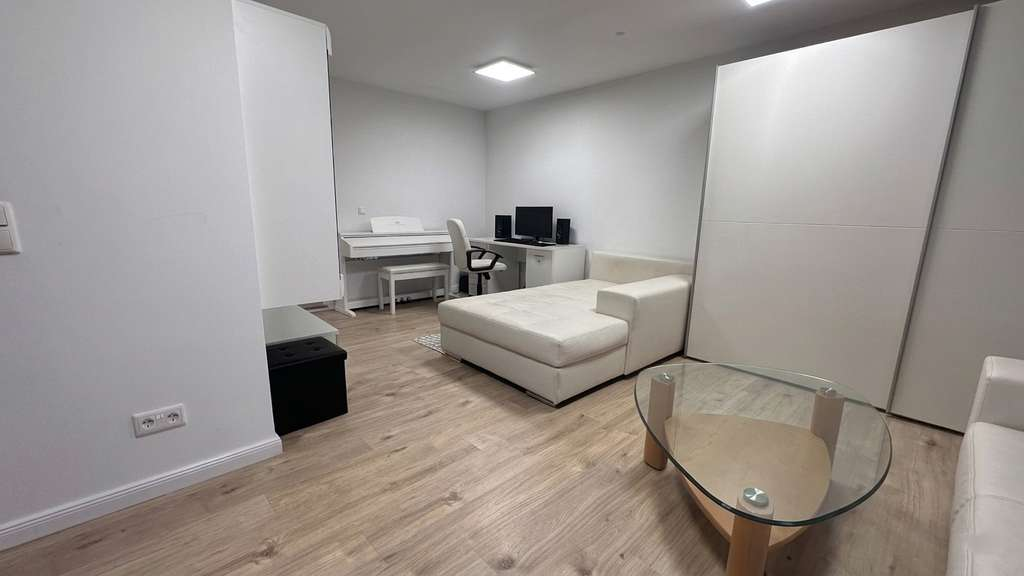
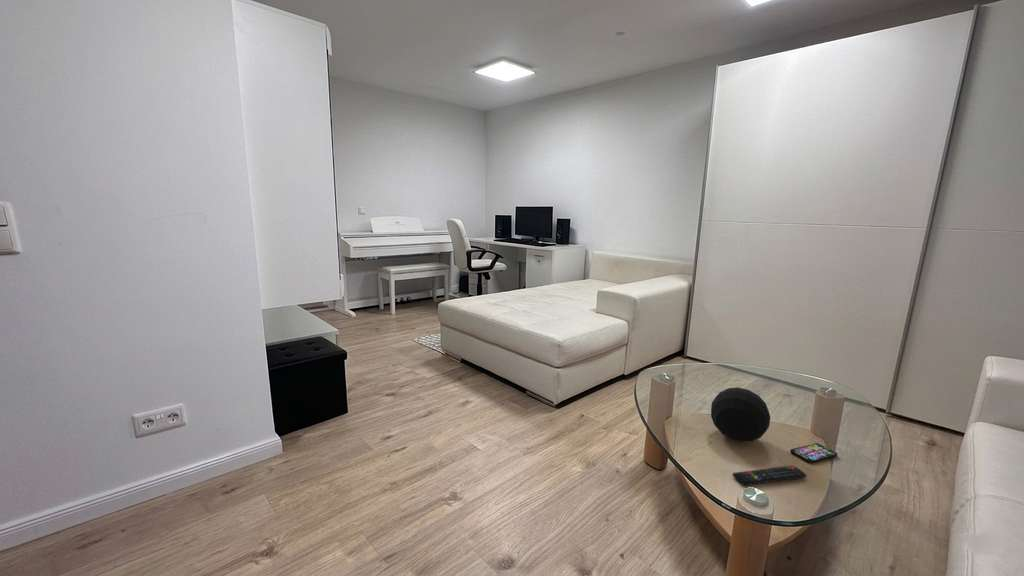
+ smartphone (813, 452)
+ decorative orb (739, 414)
+ remote control (770, 475)
